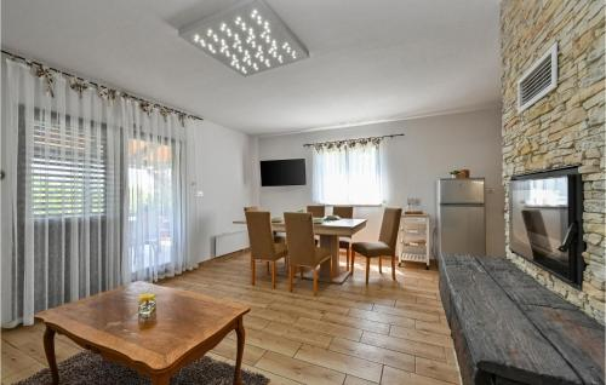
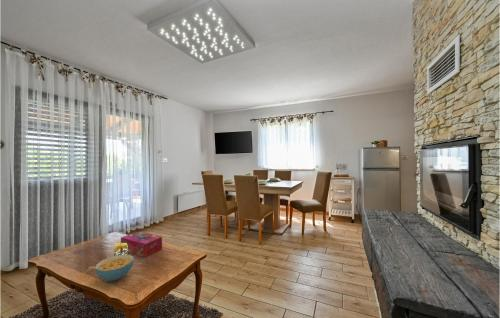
+ cereal bowl (115, 270)
+ tissue box (141, 243)
